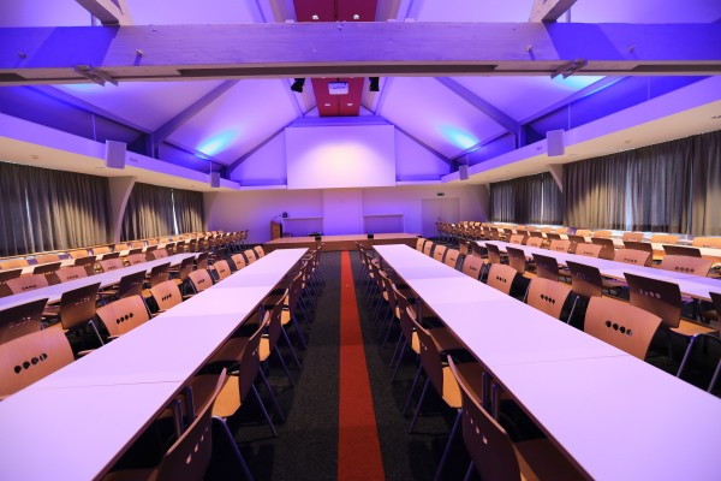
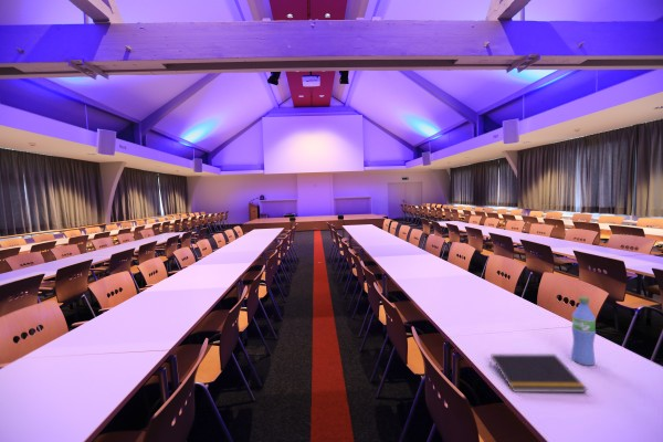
+ water bottle (583, 329)
+ notepad (535, 371)
